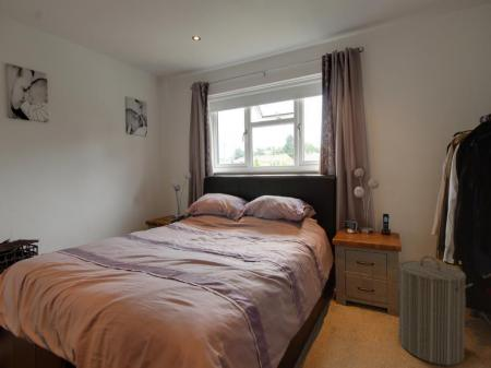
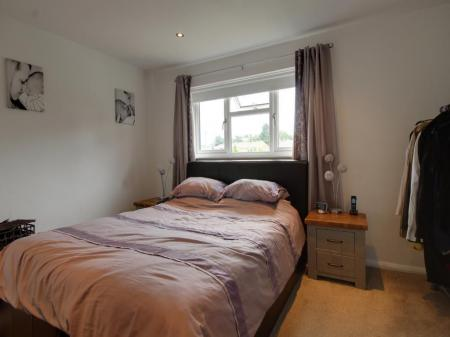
- laundry hamper (430, 301)
